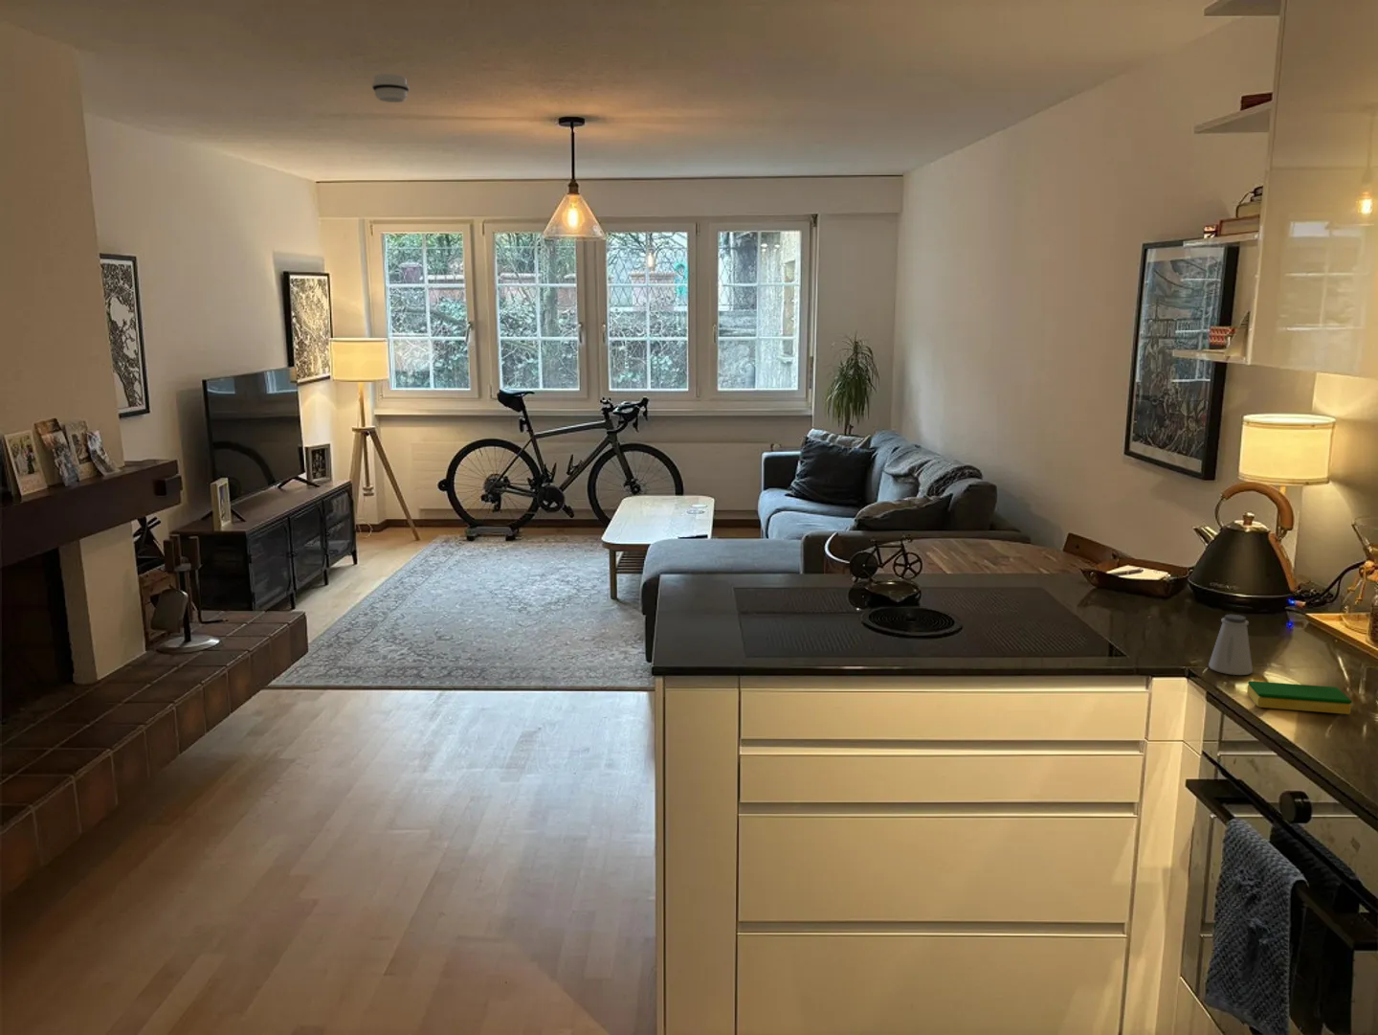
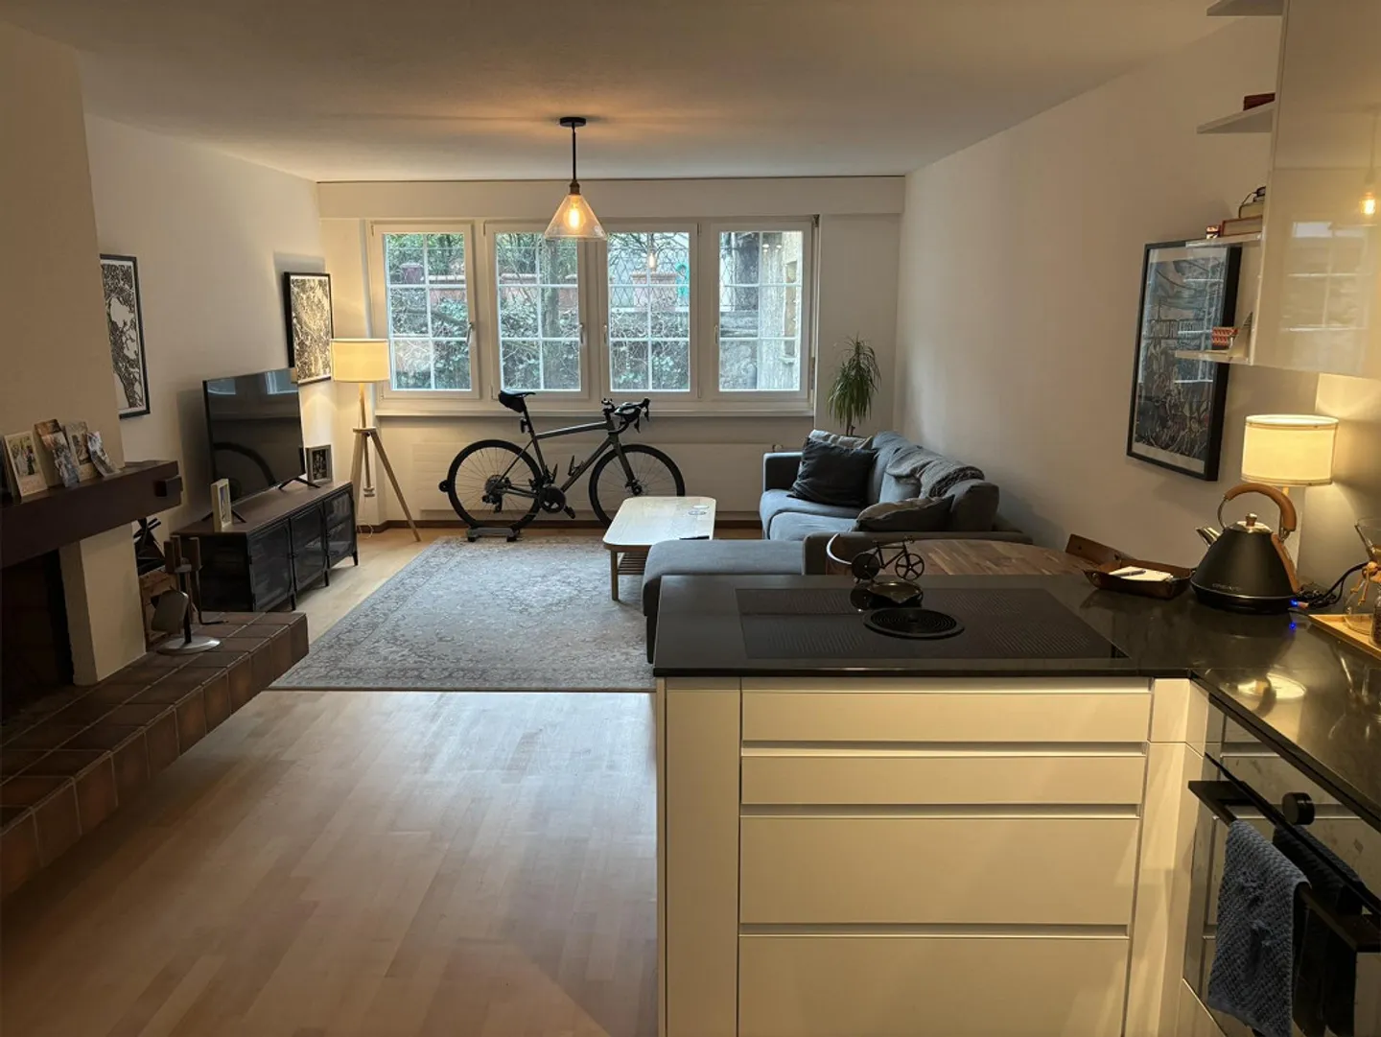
- saltshaker (1232, 643)
- smoke detector (390, 88)
- dish sponge (1298, 697)
